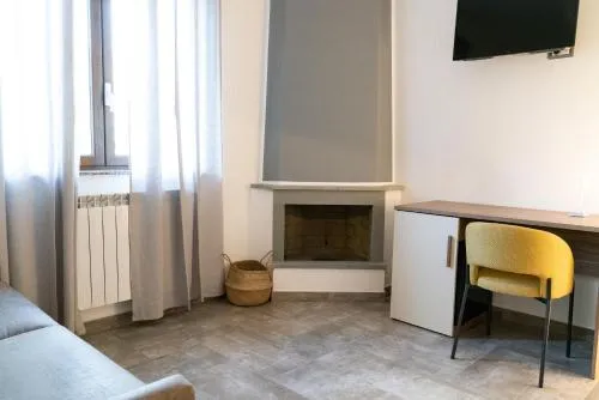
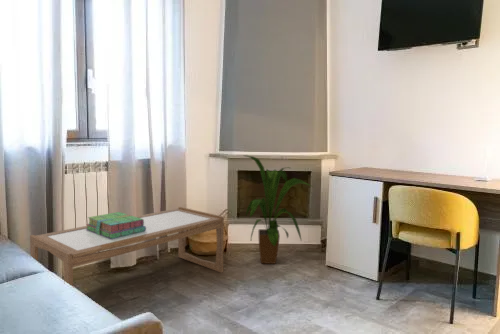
+ coffee table (135, 250)
+ house plant (279, 210)
+ stack of books (115, 222)
